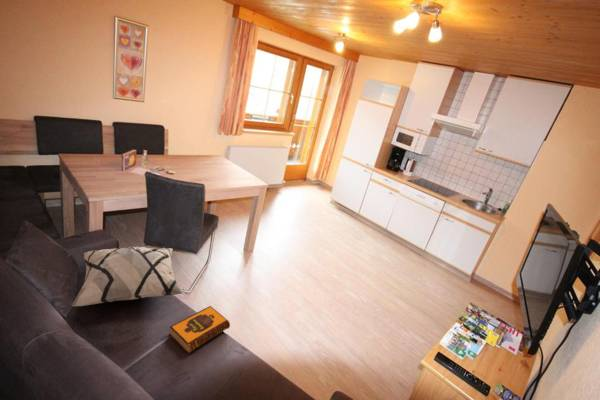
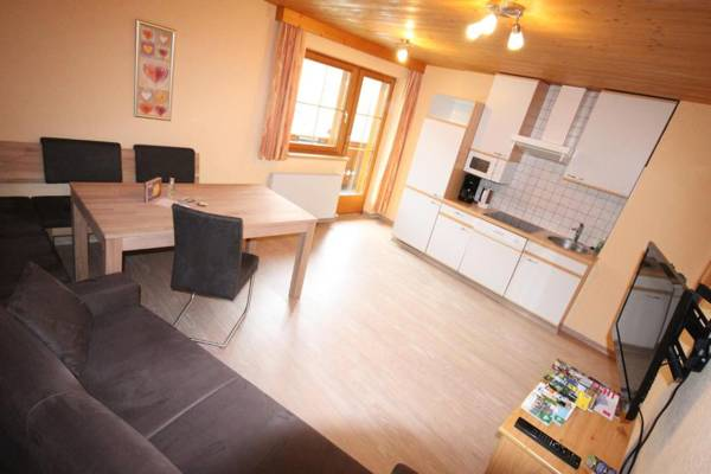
- decorative pillow (131, 272)
- hardback book (200, 328)
